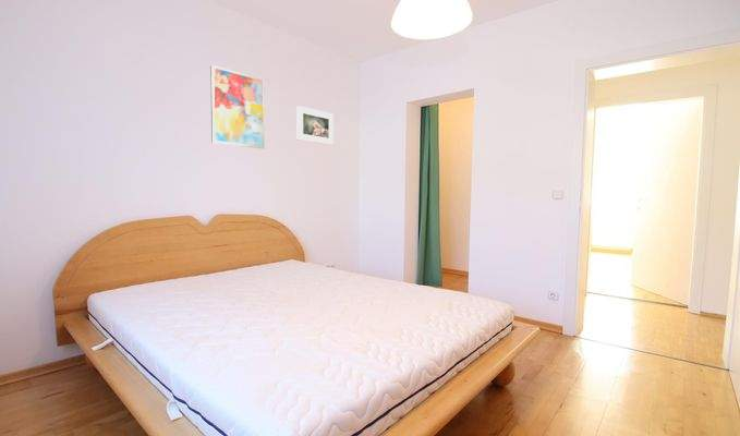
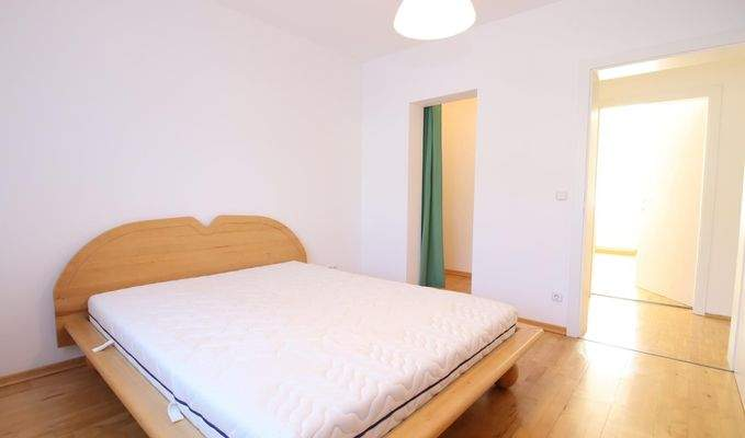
- wall art (239, 109)
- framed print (315, 125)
